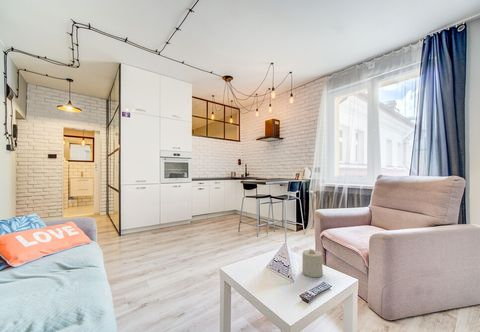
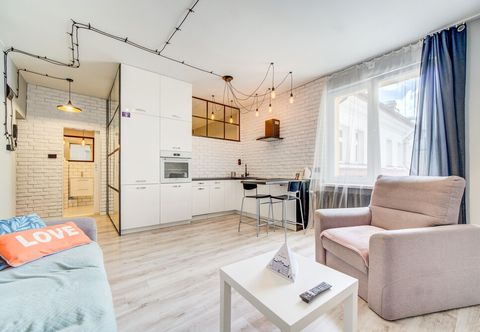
- candle (312, 260)
